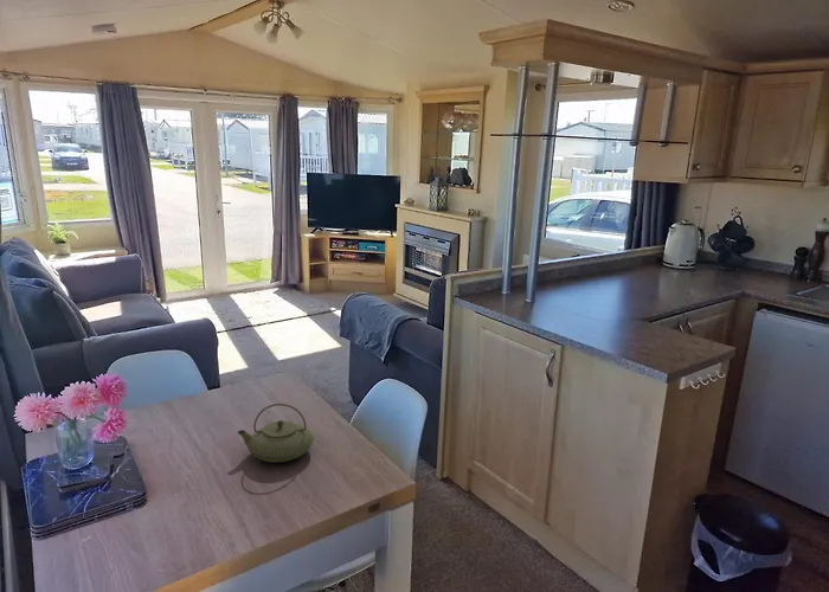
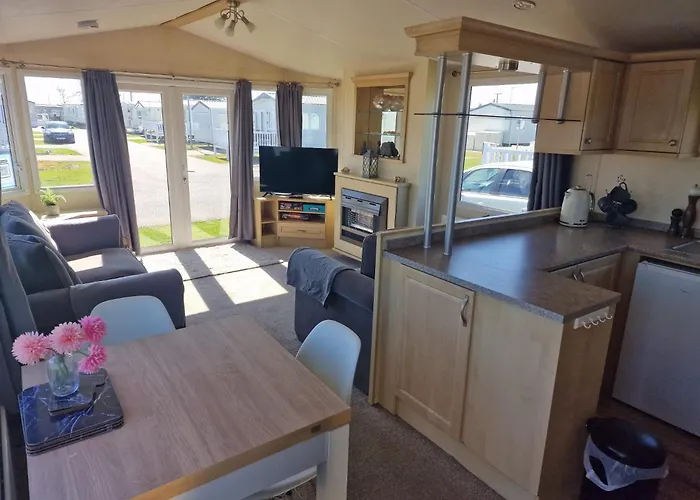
- teapot (275, 427)
